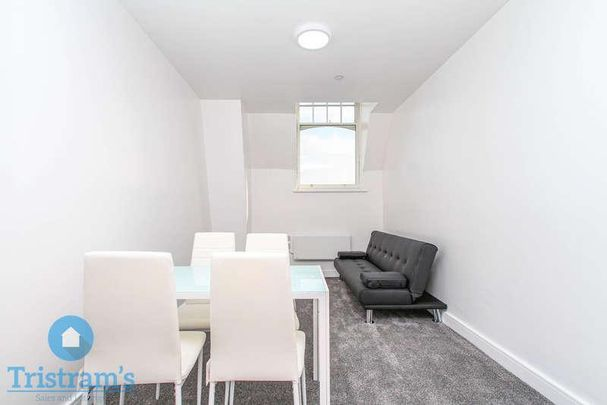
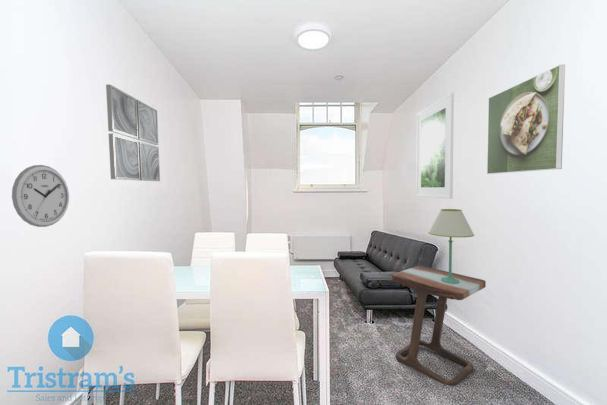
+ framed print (432, 151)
+ wall art (137, 139)
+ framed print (519, 128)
+ side table (438, 321)
+ wall clock (44, 196)
+ table lamp (450, 245)
